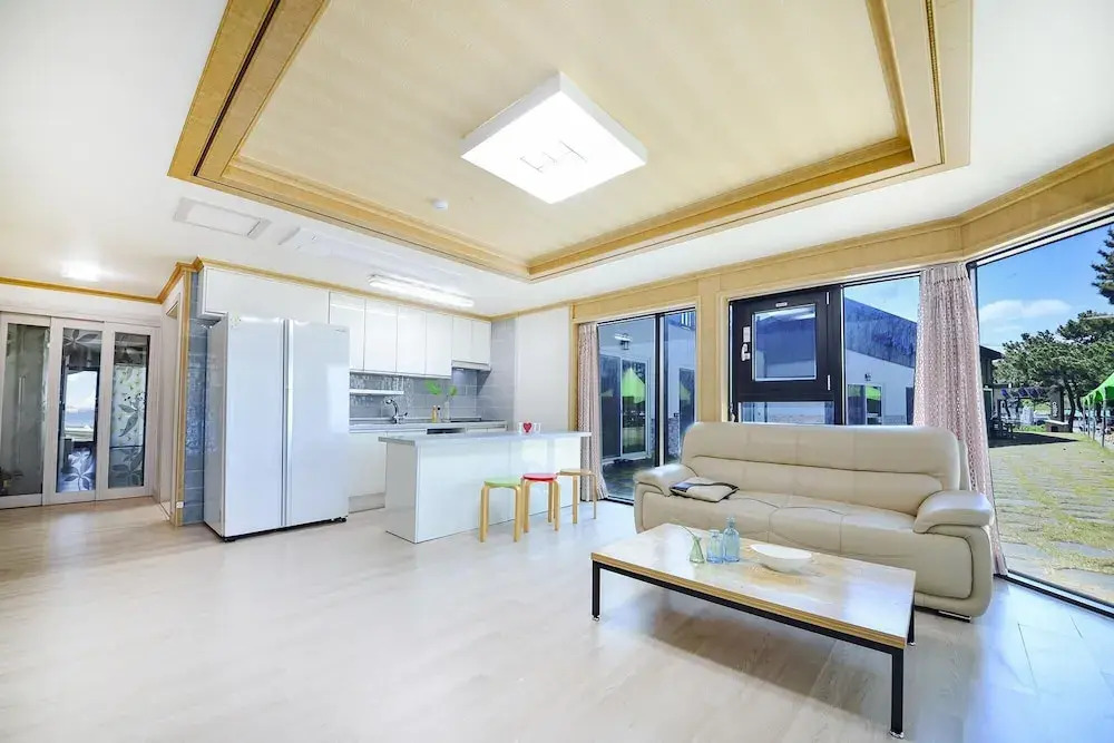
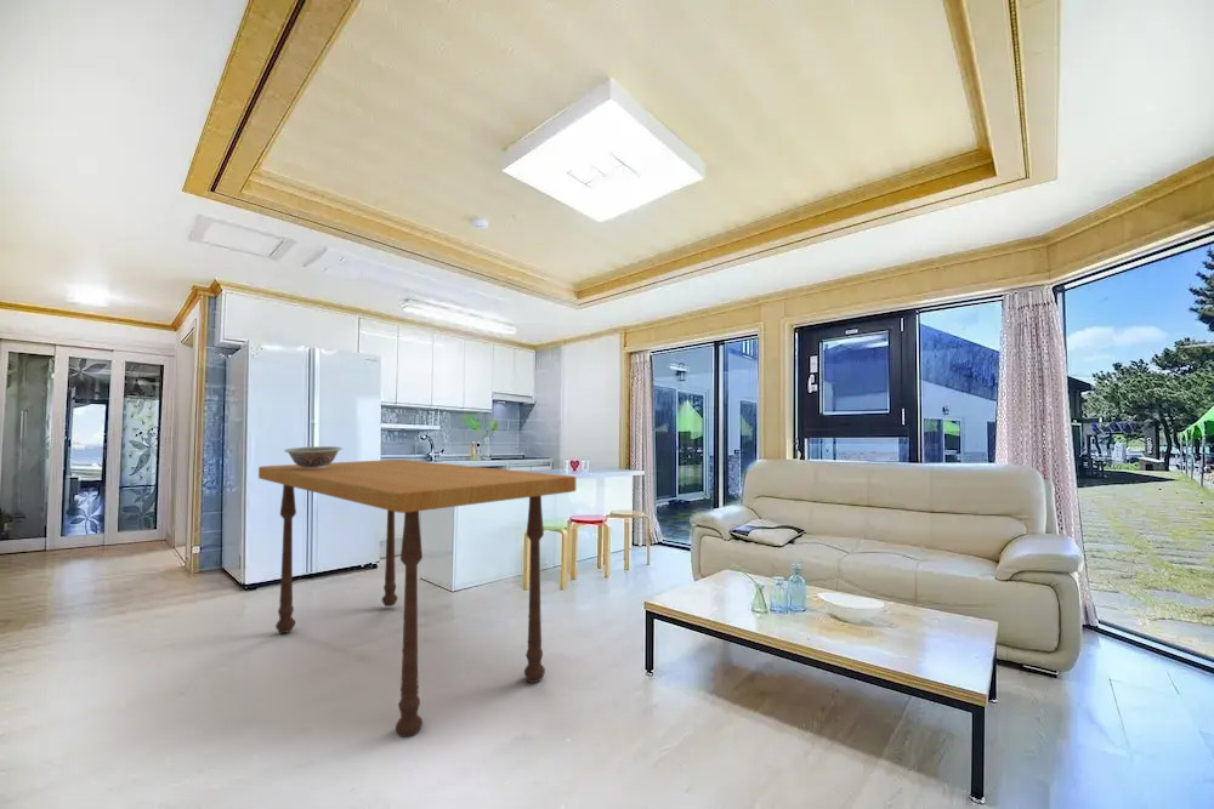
+ dining table (401, 559)
+ decorative bowl (313, 457)
